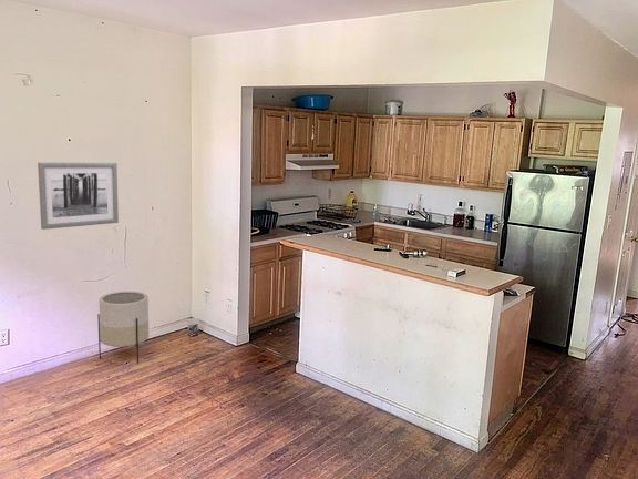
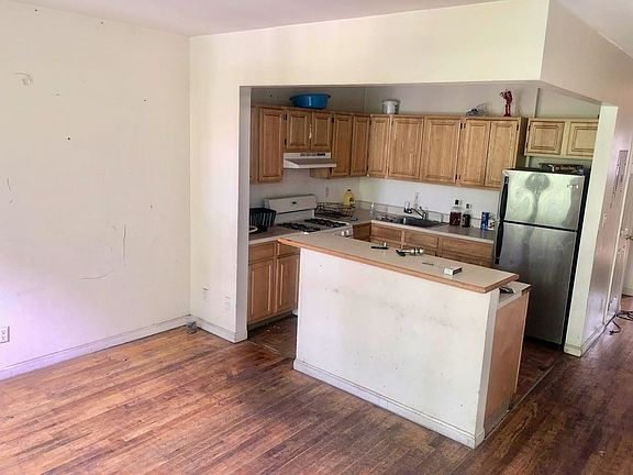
- planter (124, 327)
- wall art (80, 194)
